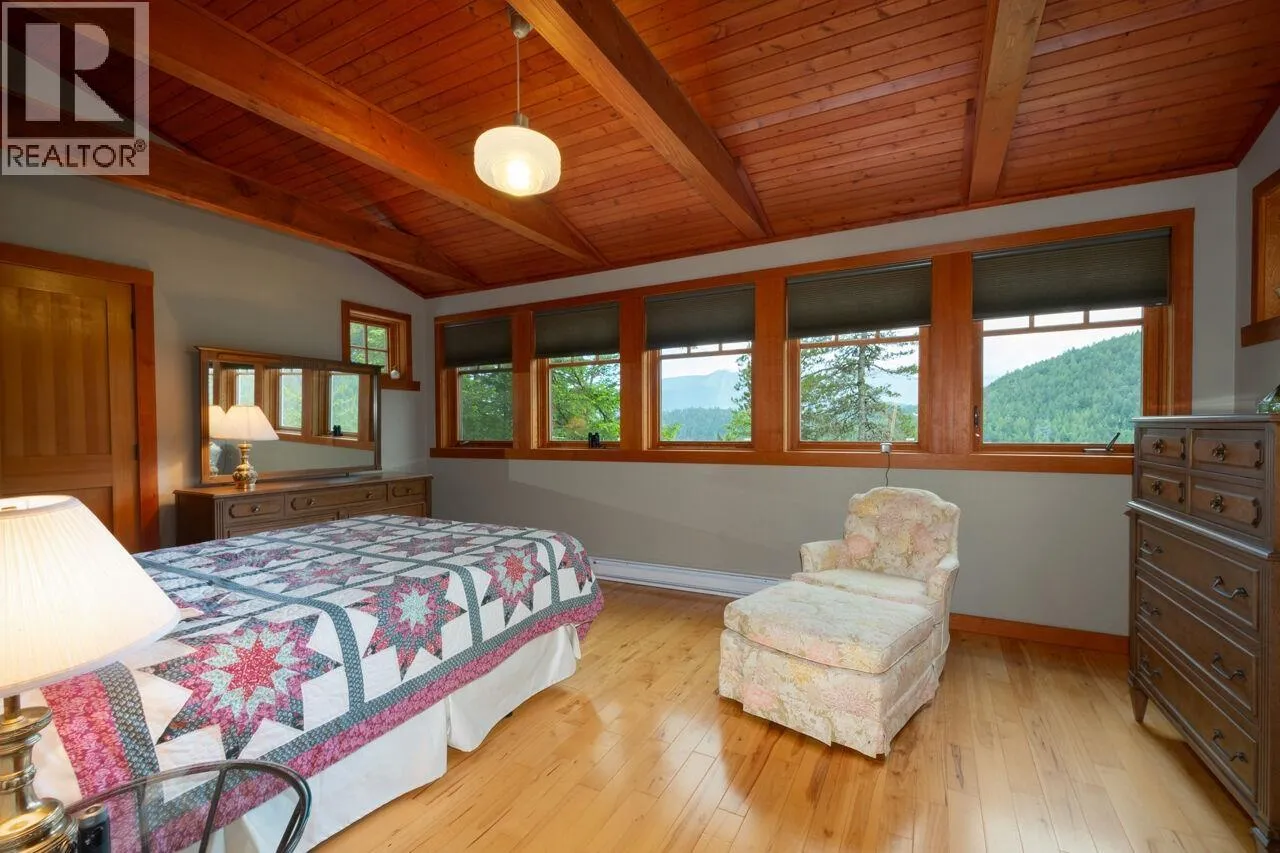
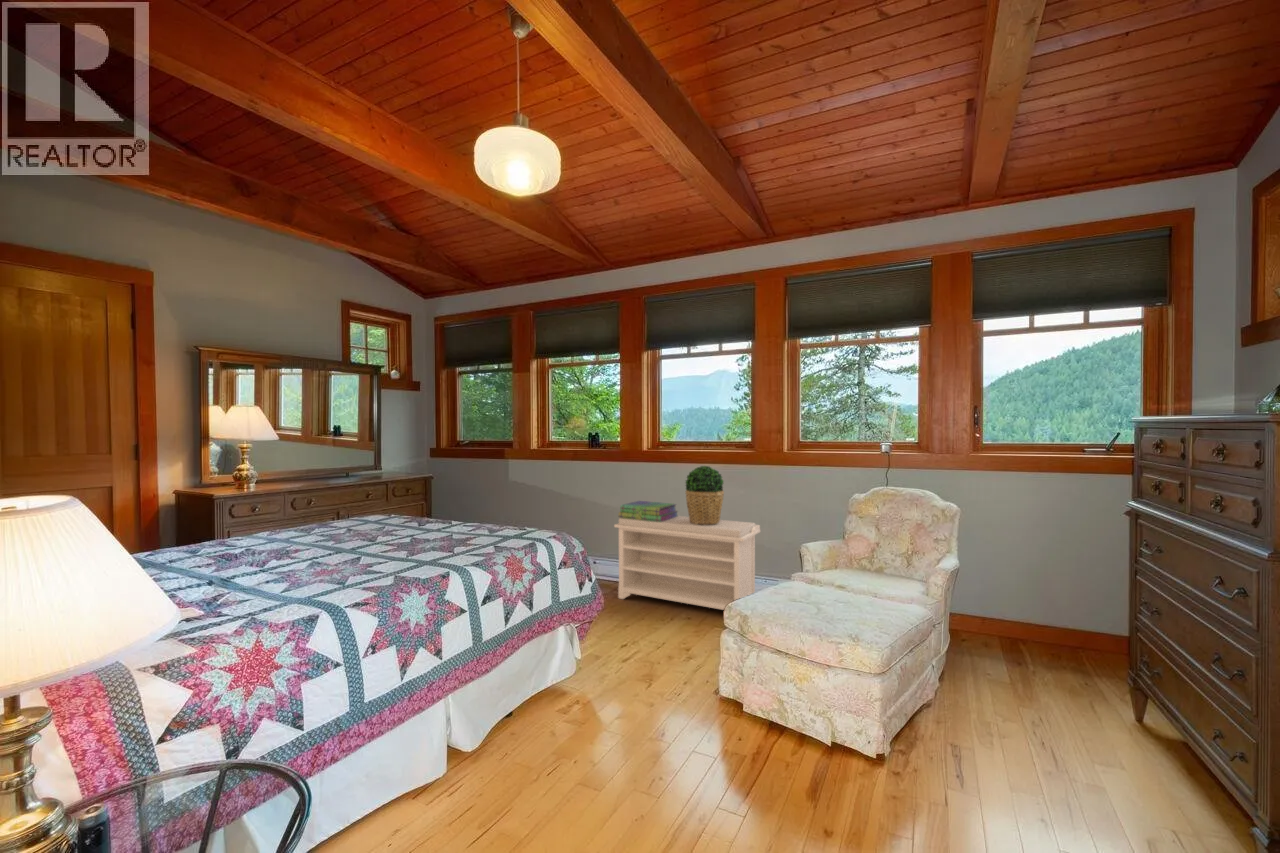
+ stack of books (648, 510)
+ potted plant (704, 494)
+ bench (685, 561)
